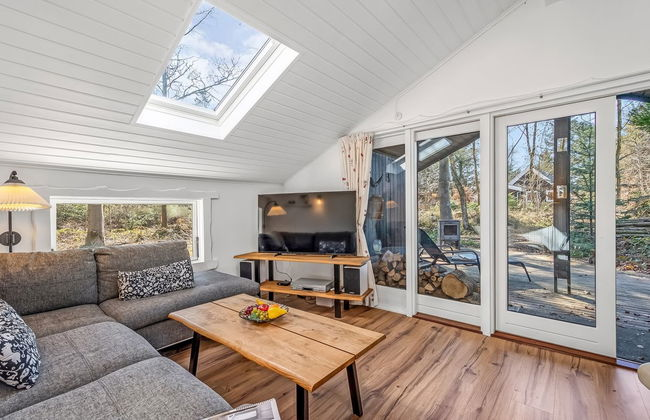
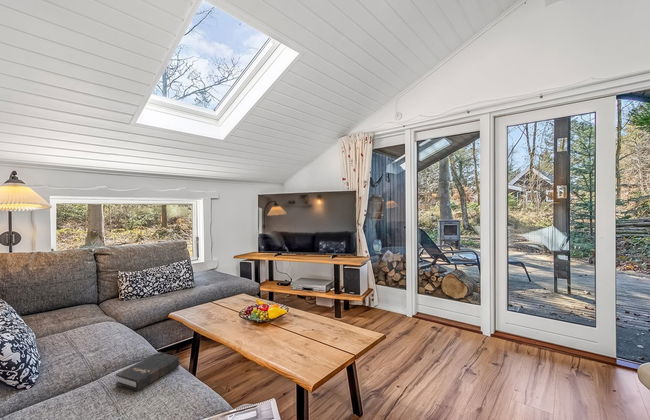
+ hardback book (149, 370)
